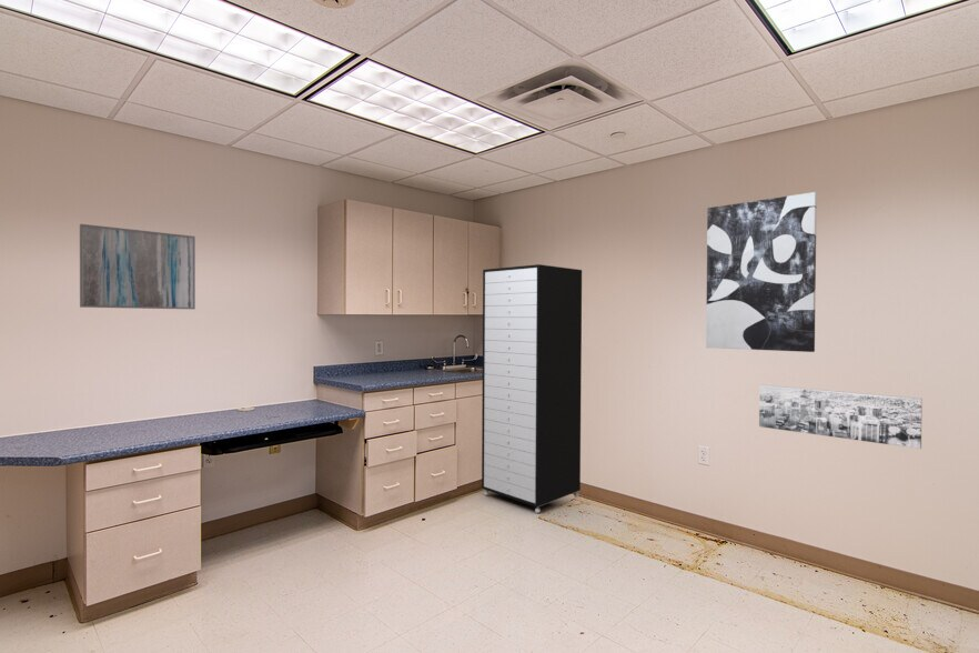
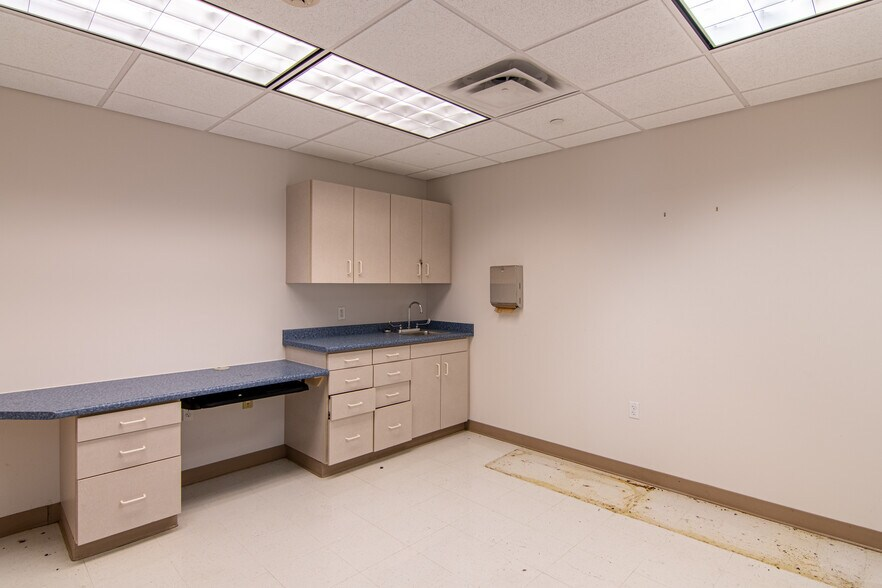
- storage cabinet (531, 383)
- wall art (140, 269)
- wall art (832, 413)
- wall art (757, 275)
